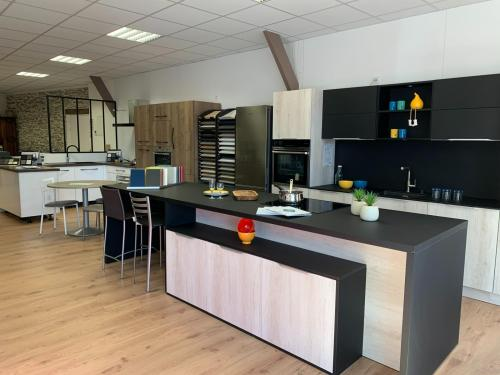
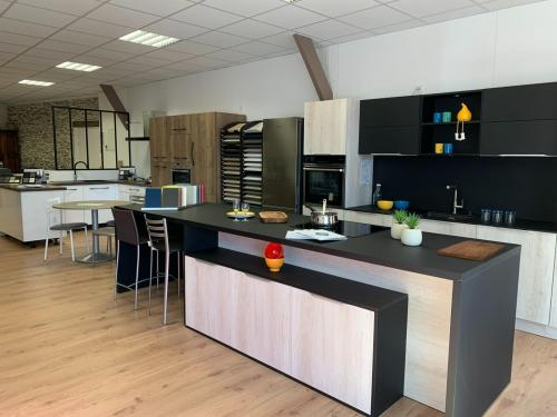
+ cutting board (472, 249)
